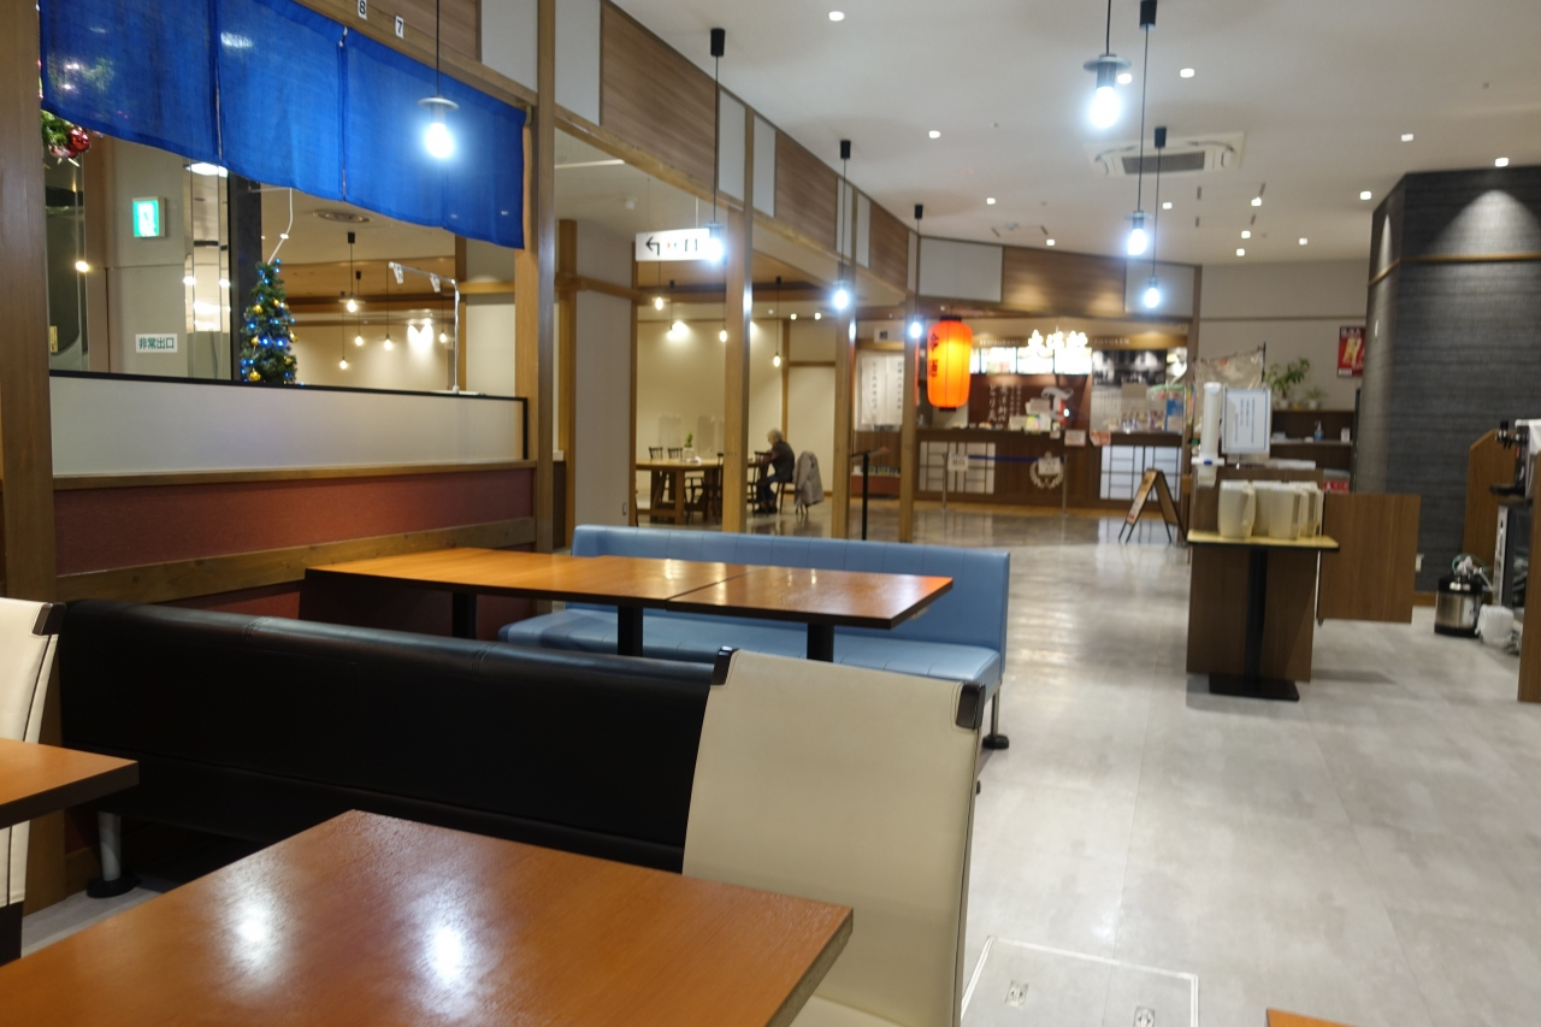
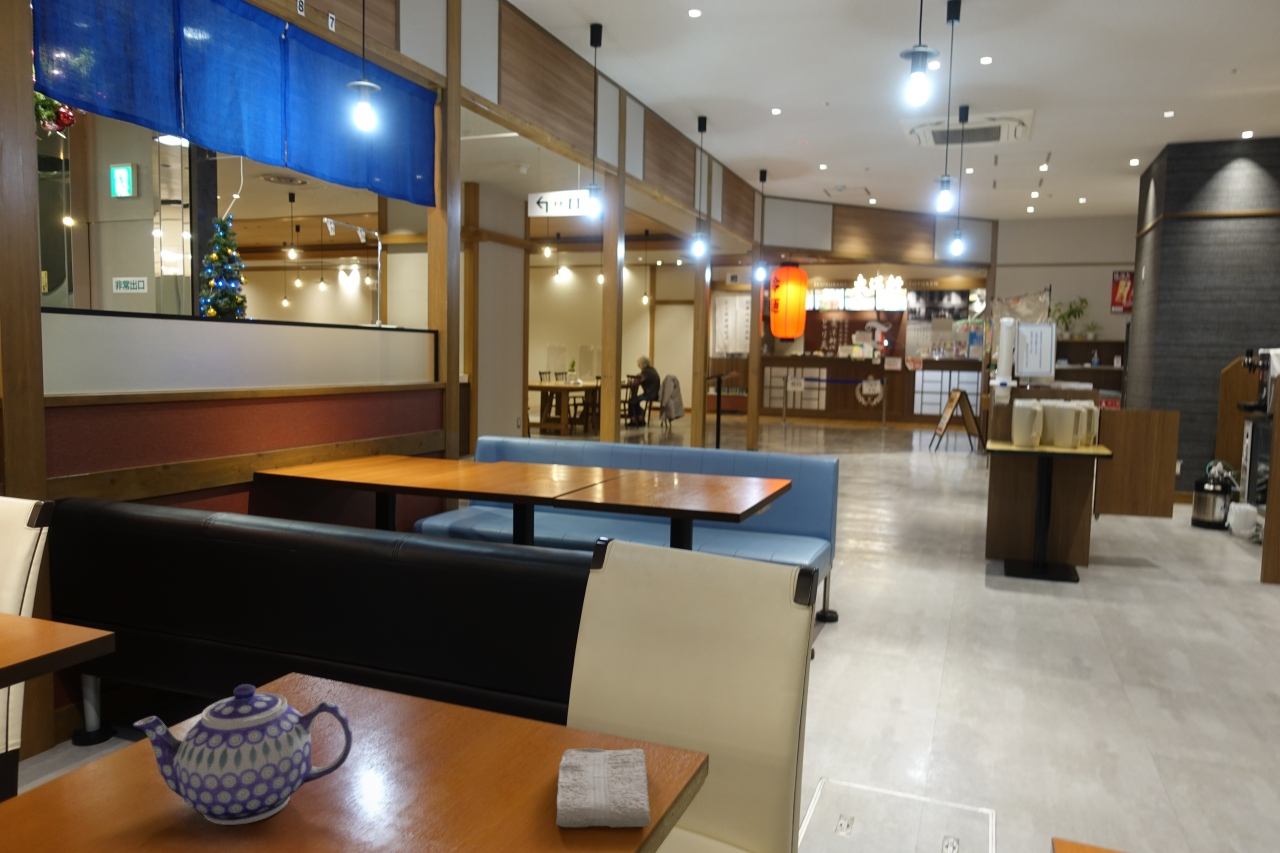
+ teapot (245, 744)
+ washcloth (603, 783)
